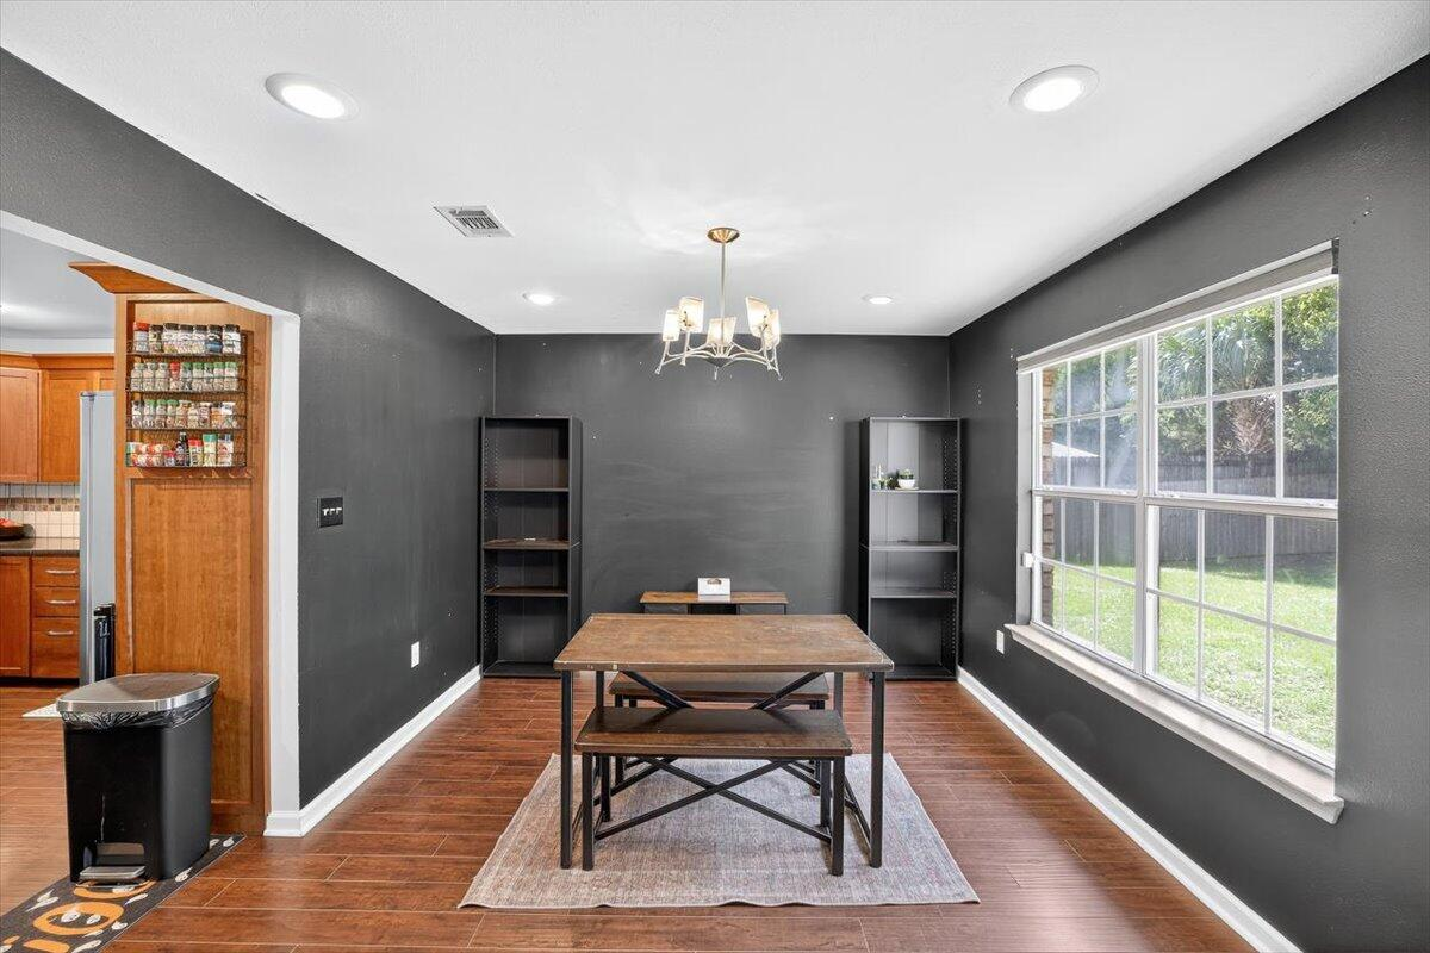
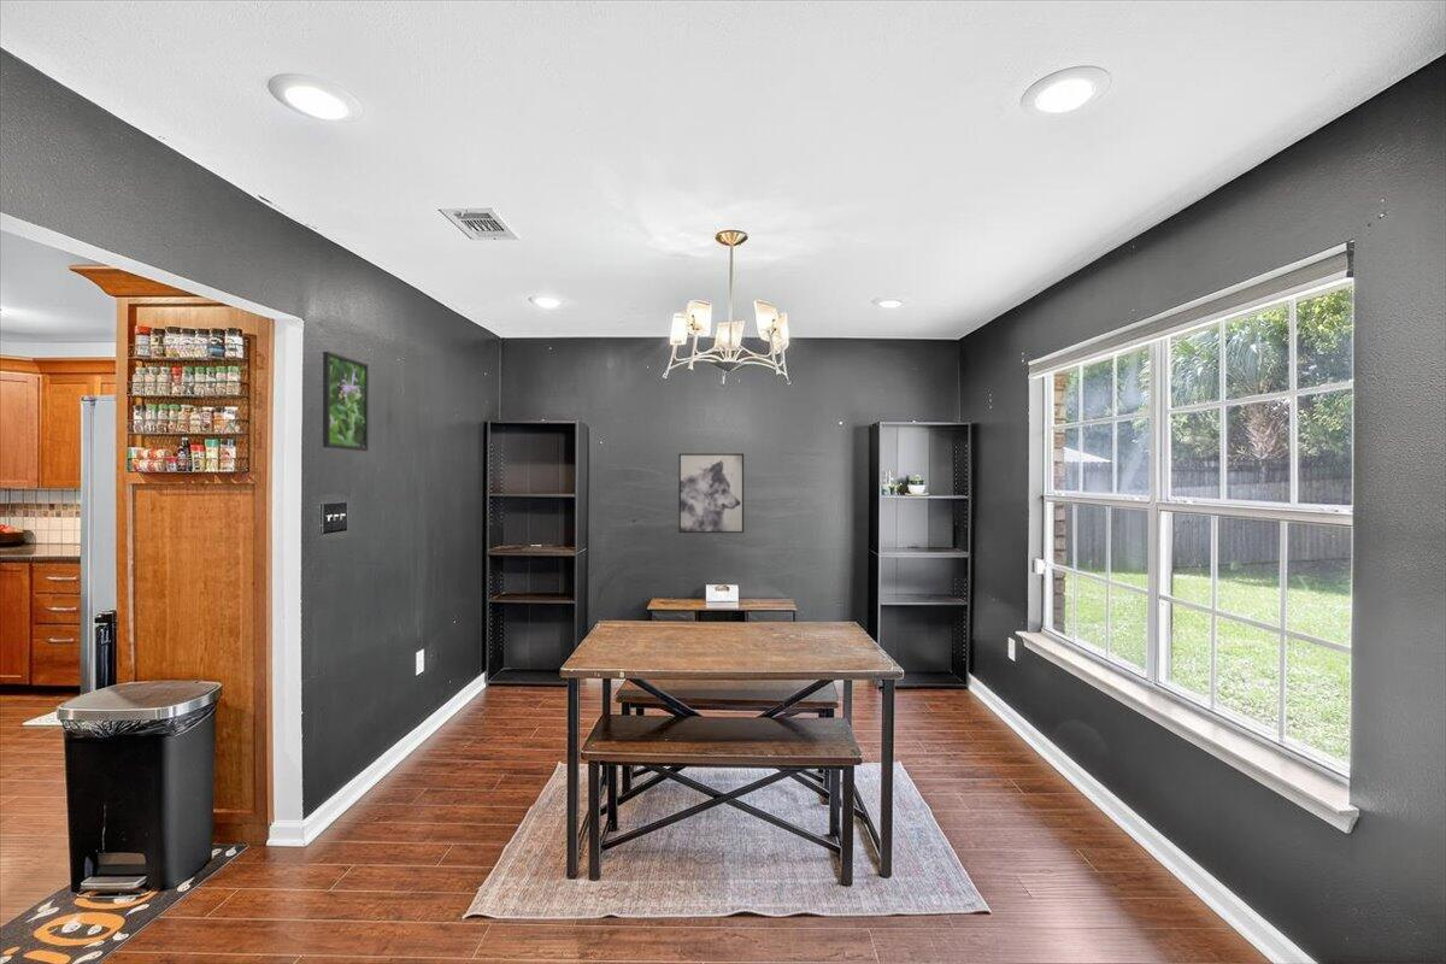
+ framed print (346, 404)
+ wall art (711, 493)
